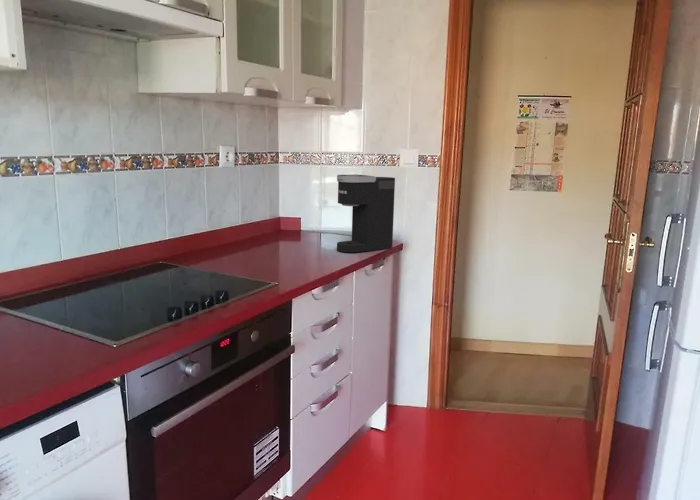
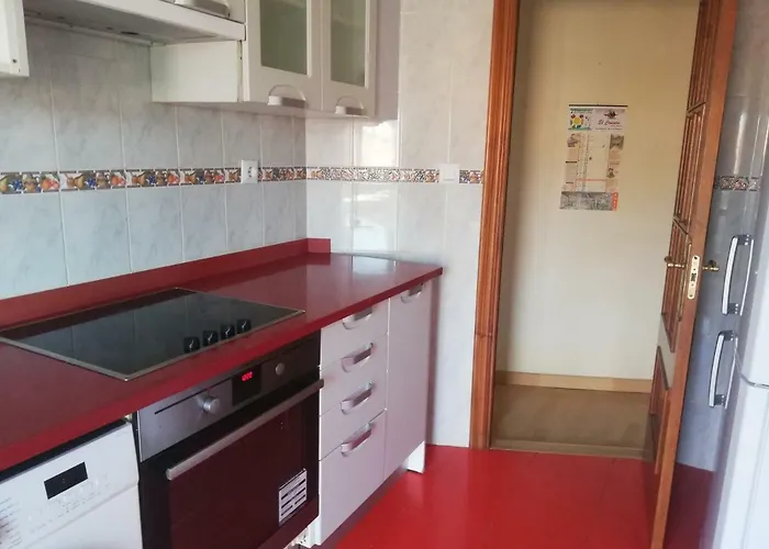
- coffee maker (365, 212)
